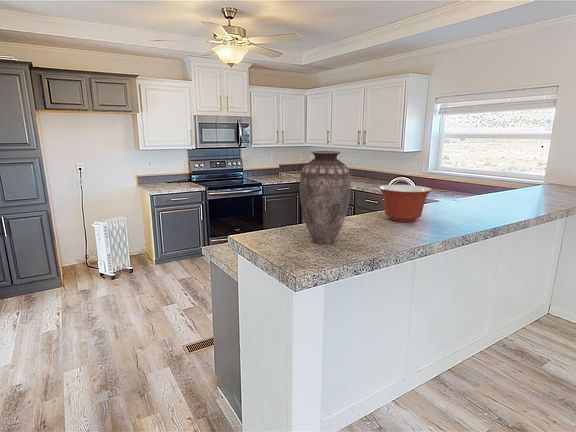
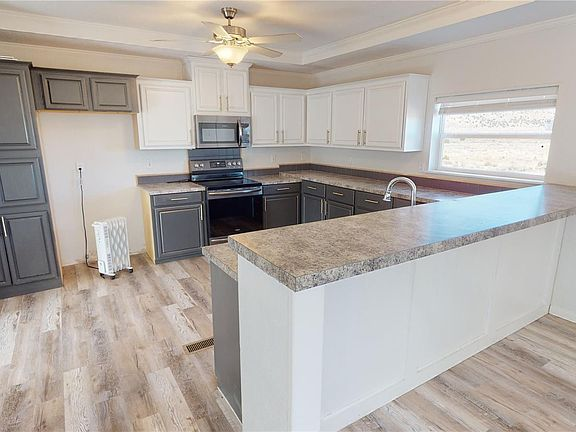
- vase (324, 197)
- mixing bowl (403, 203)
